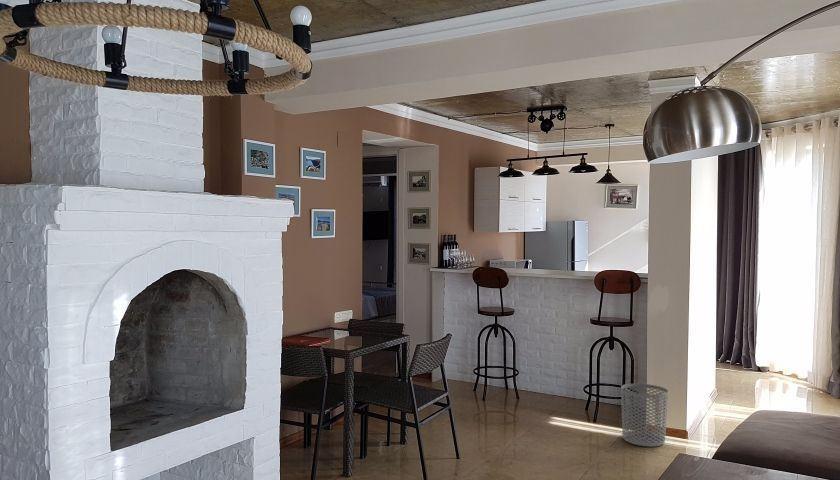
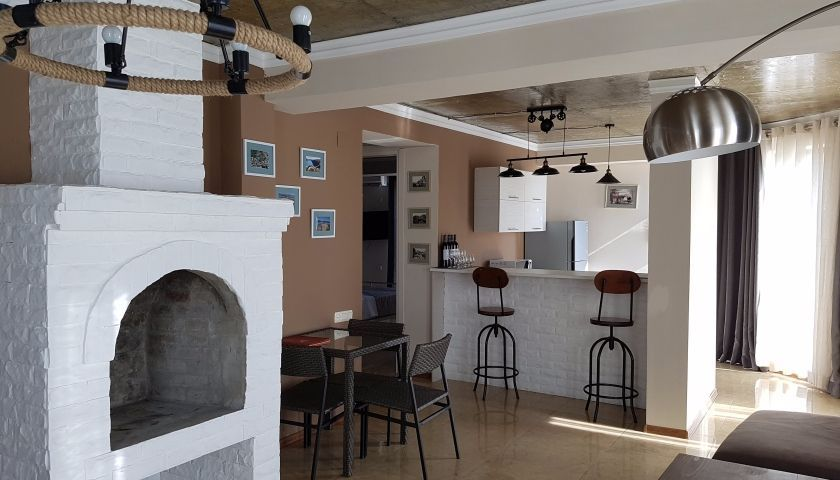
- waste bin (643, 415)
